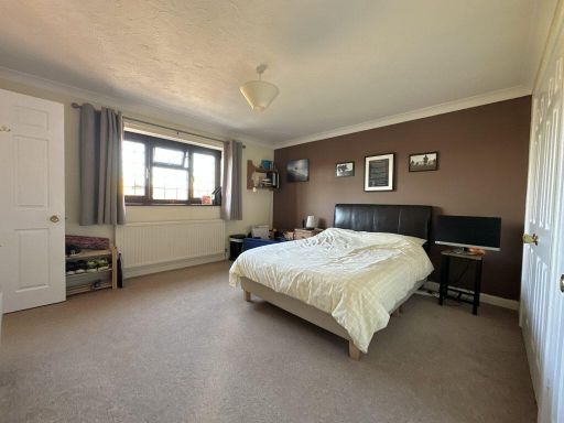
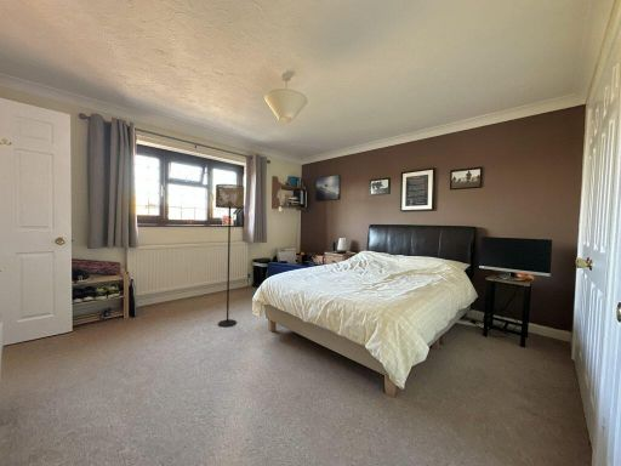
+ floor lamp (228, 255)
